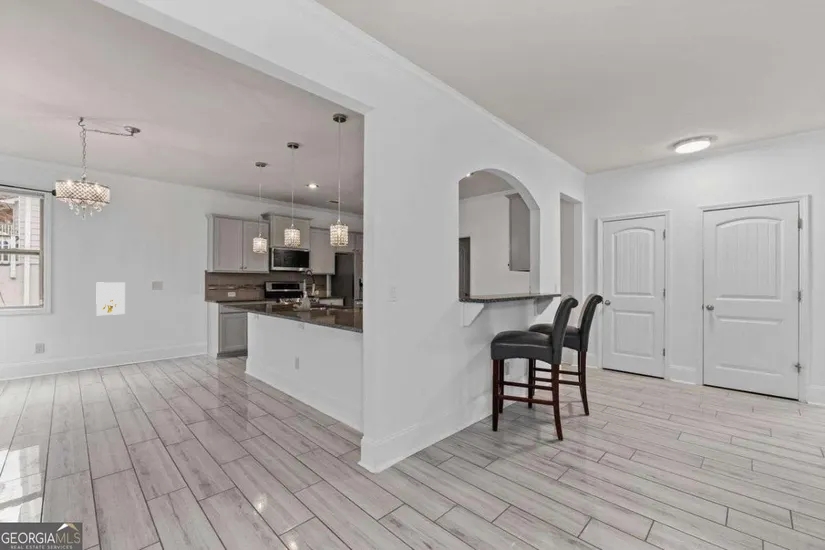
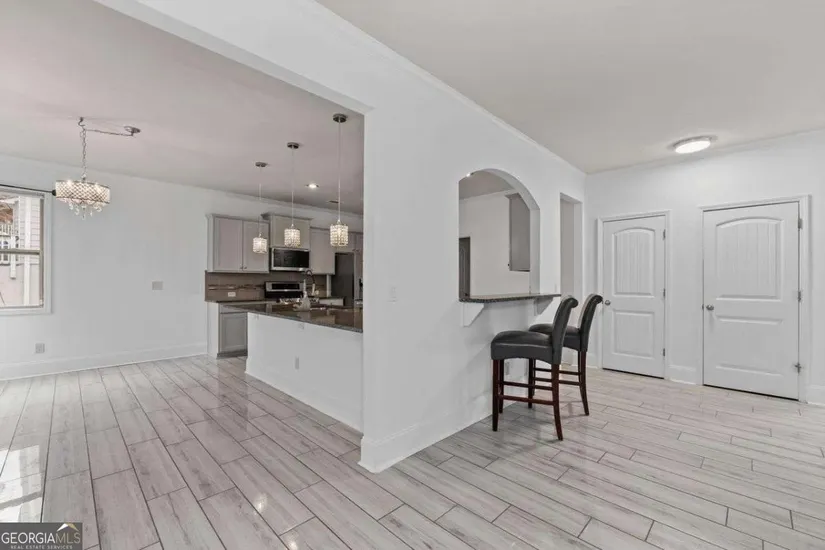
- wall art (110, 298)
